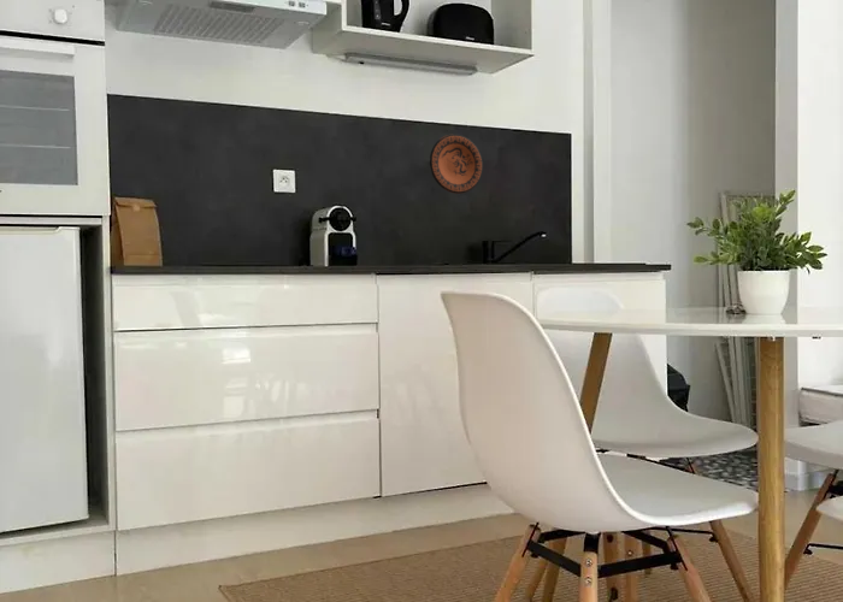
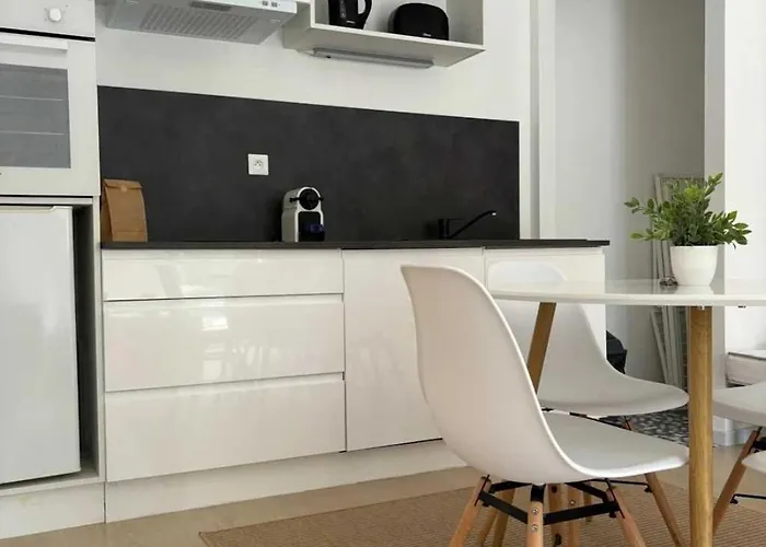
- decorative plate (455, 164)
